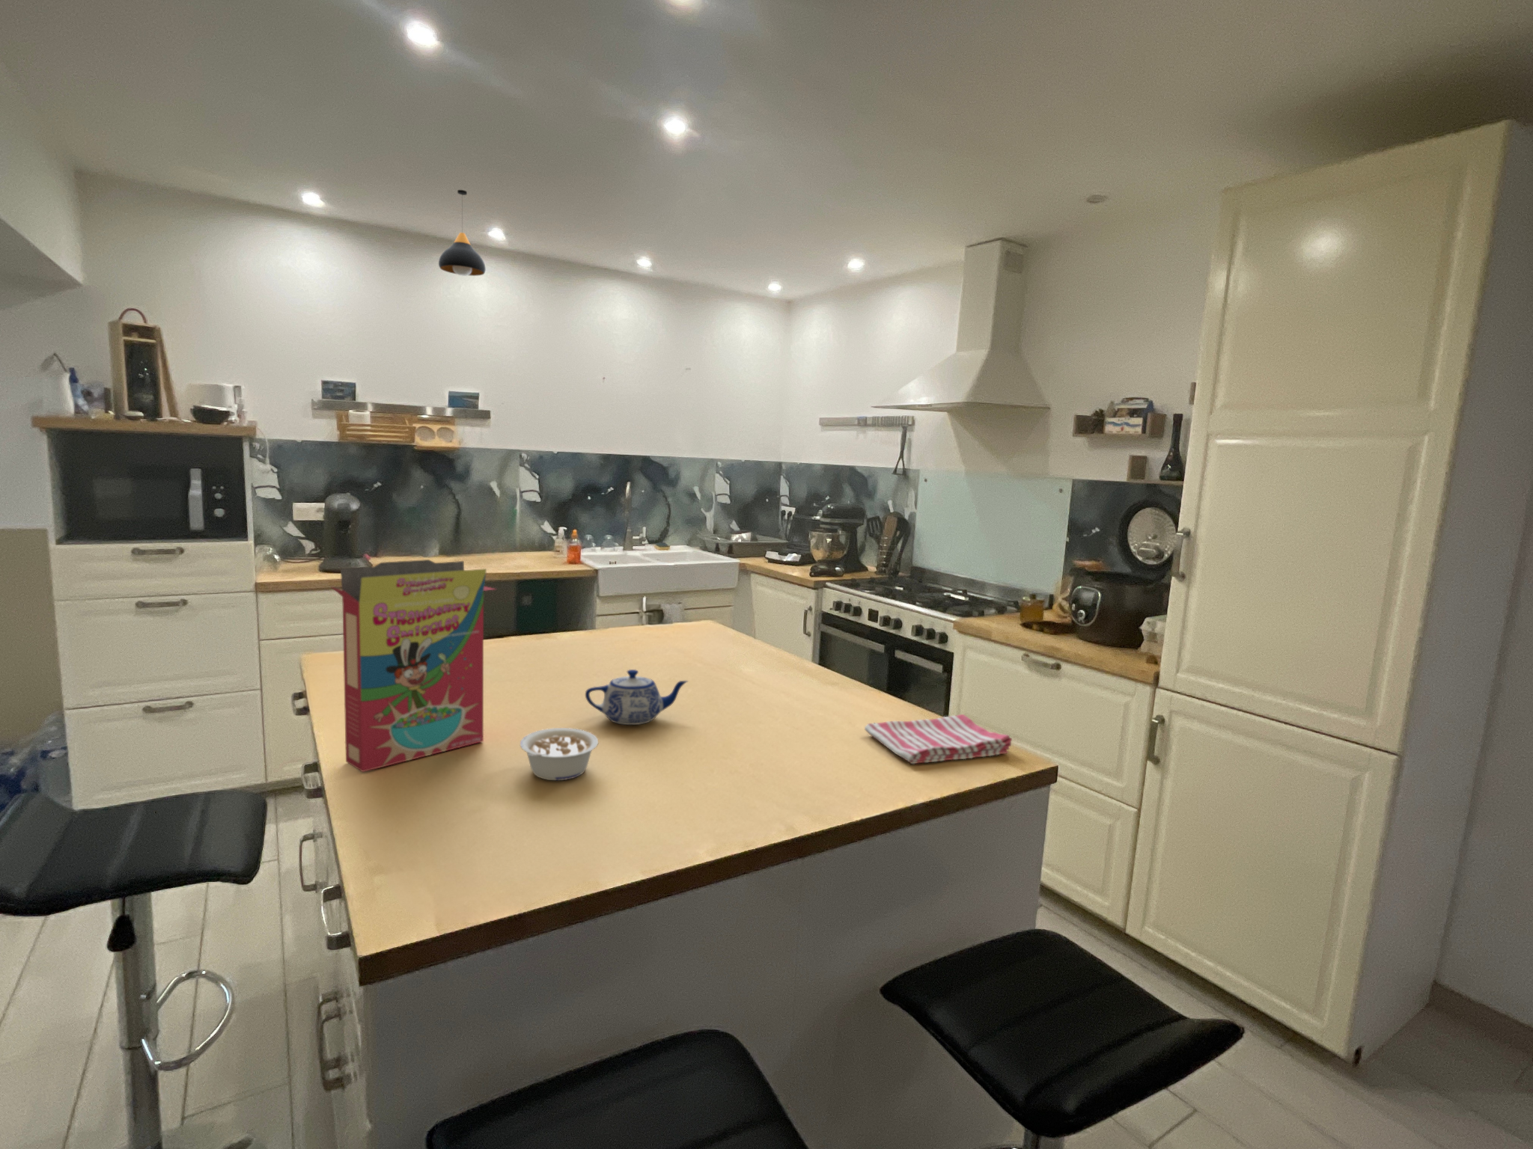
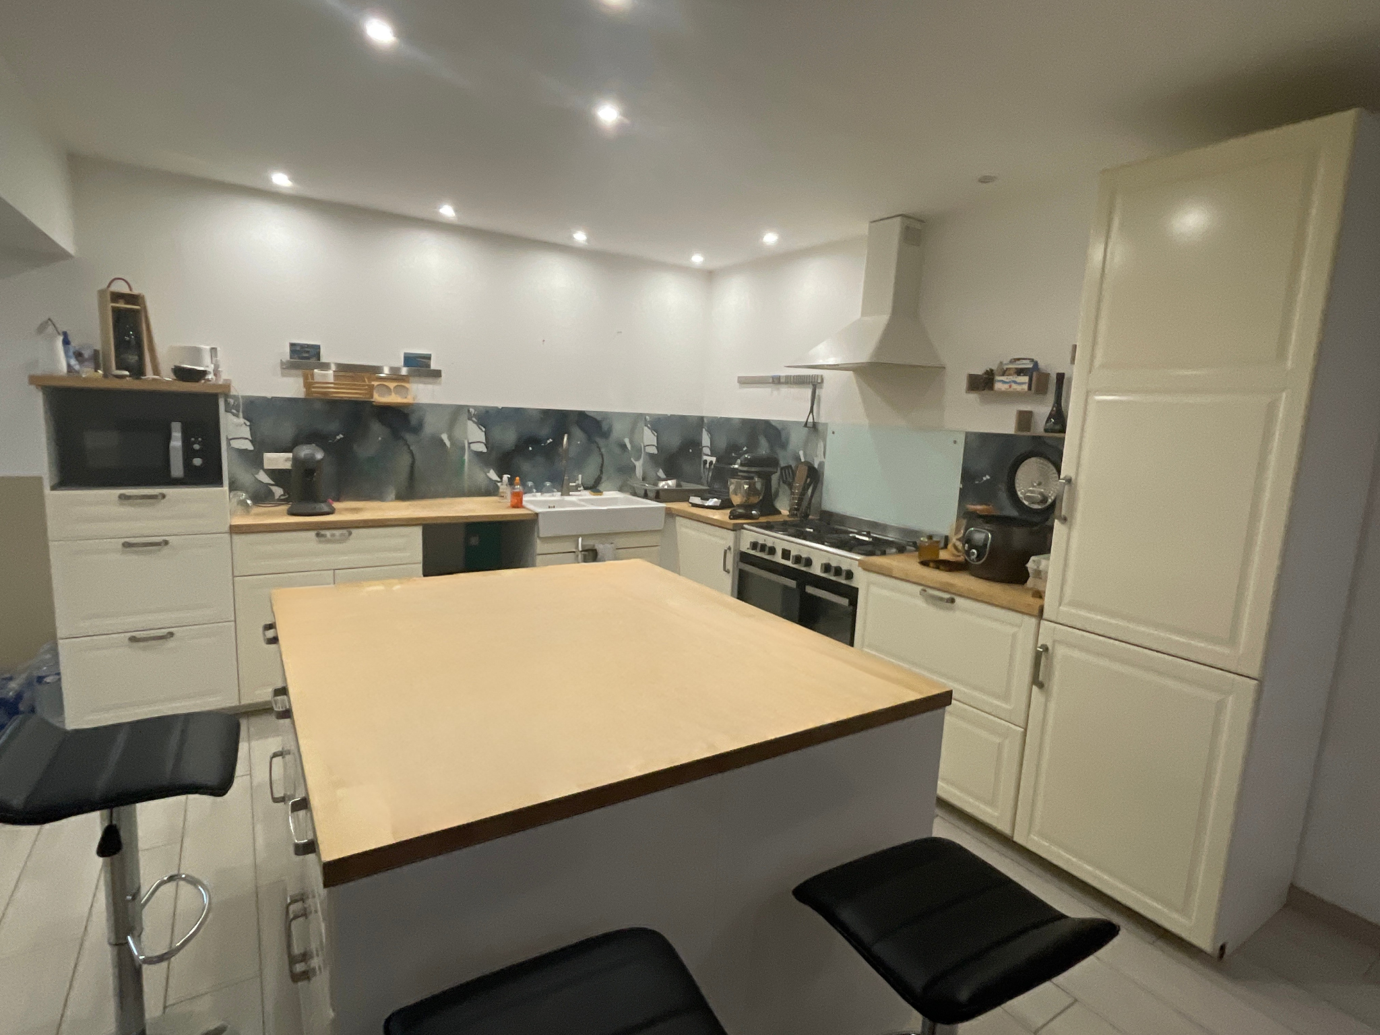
- pendant light (462, 233)
- cereal box (419, 658)
- dish towel (937, 735)
- teapot (637, 694)
- legume (559, 754)
